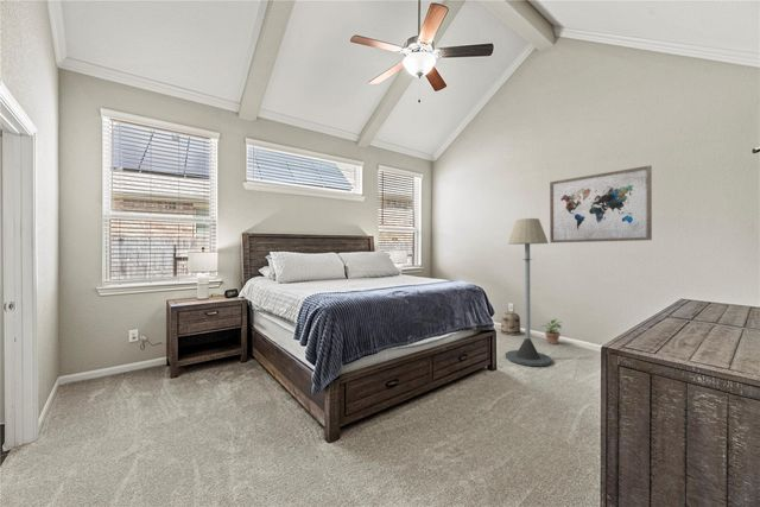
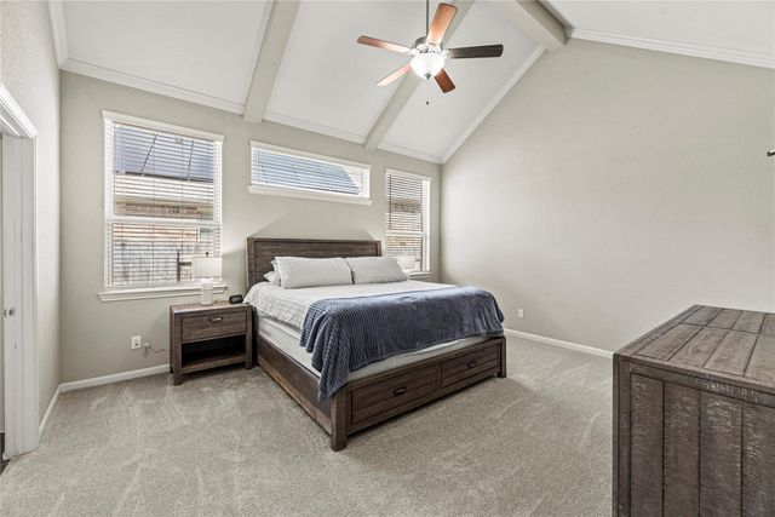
- wall art (595, 208)
- floor lamp (527, 289)
- potted plant (551, 330)
- basket (511, 319)
